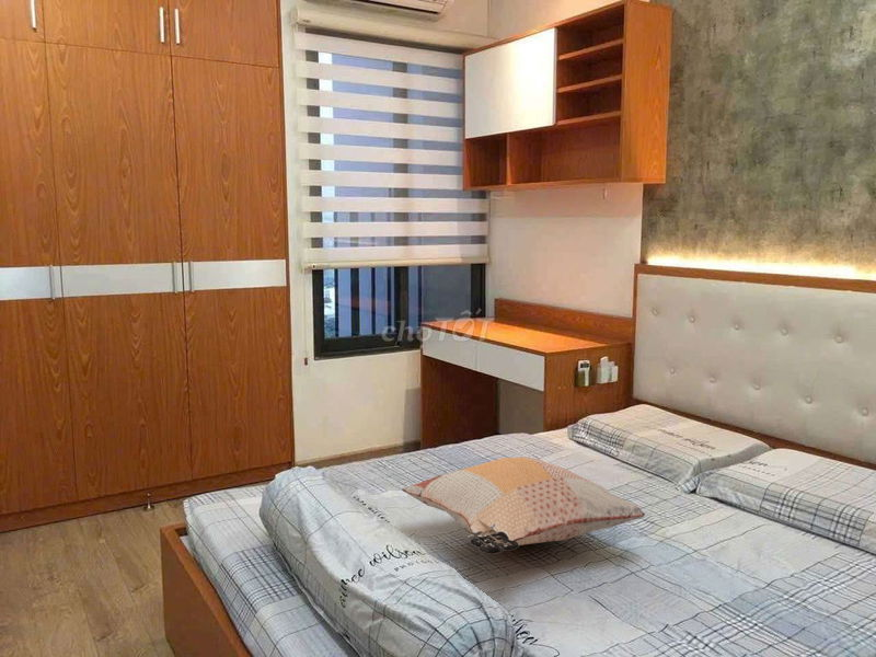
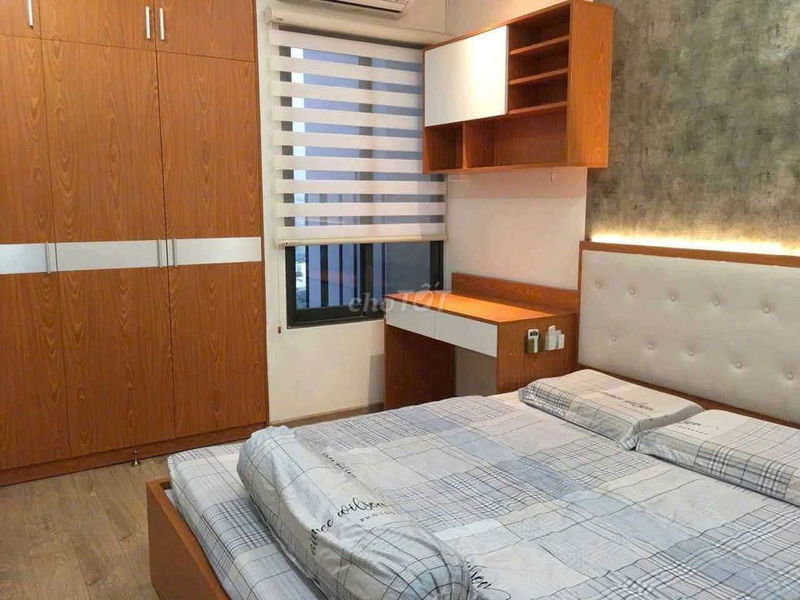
- decorative pillow (519, 502)
